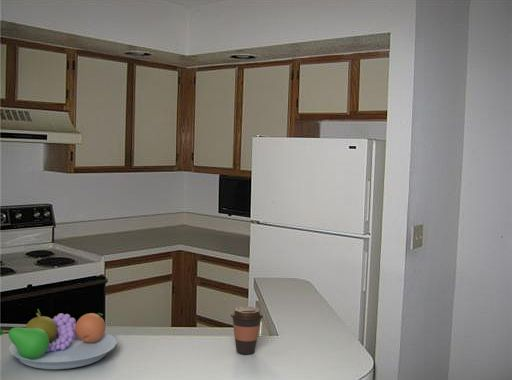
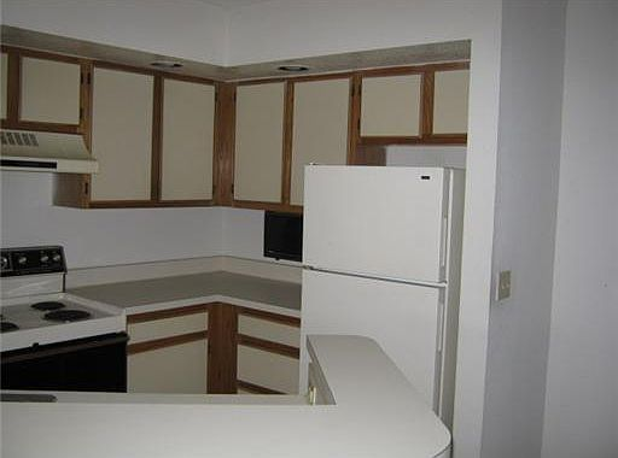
- coffee cup (246, 330)
- fruit bowl (59, 334)
